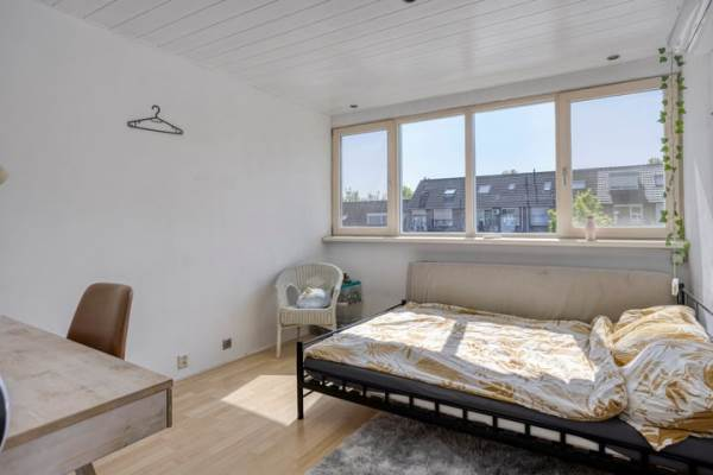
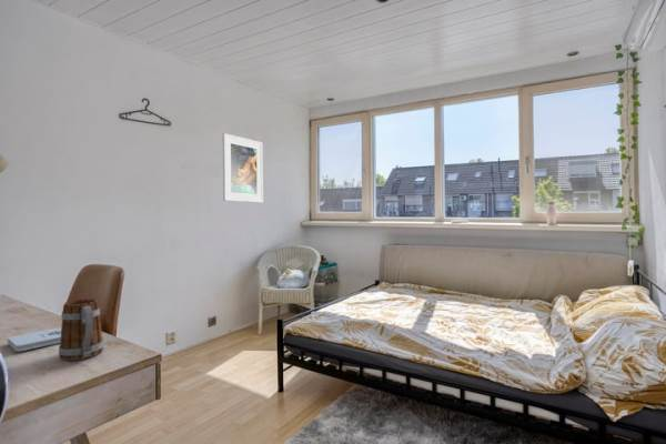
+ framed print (243, 170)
+ notepad (54, 335)
+ mug (83, 330)
